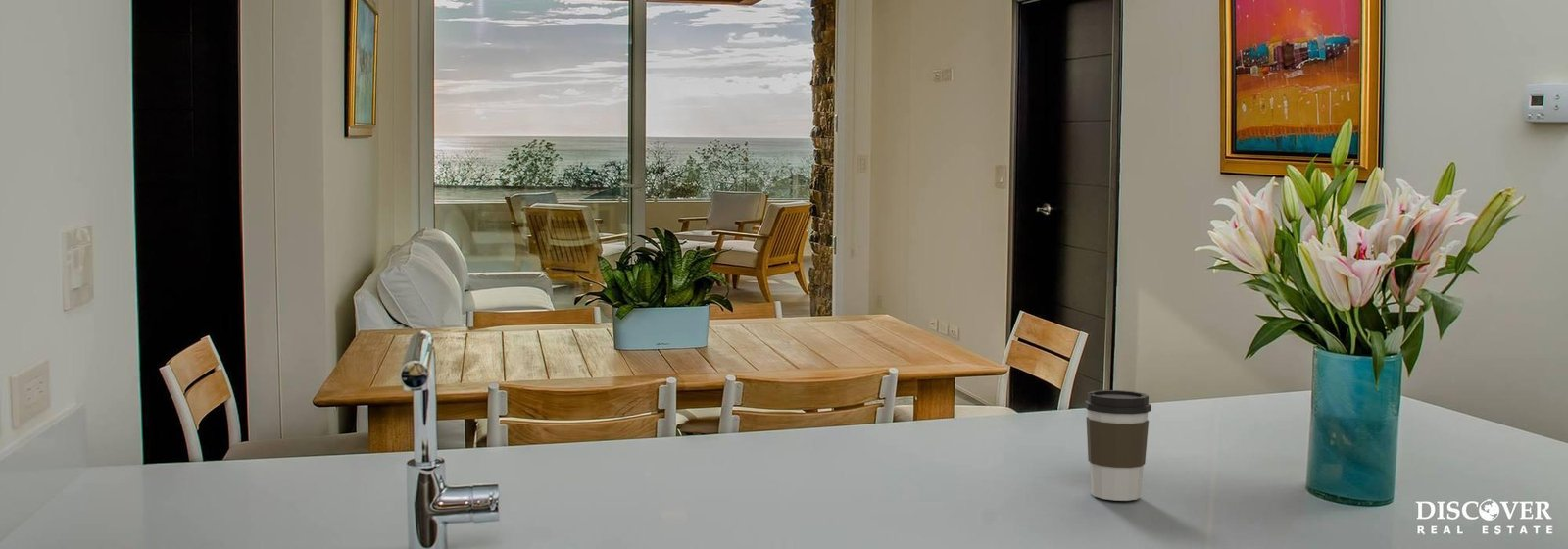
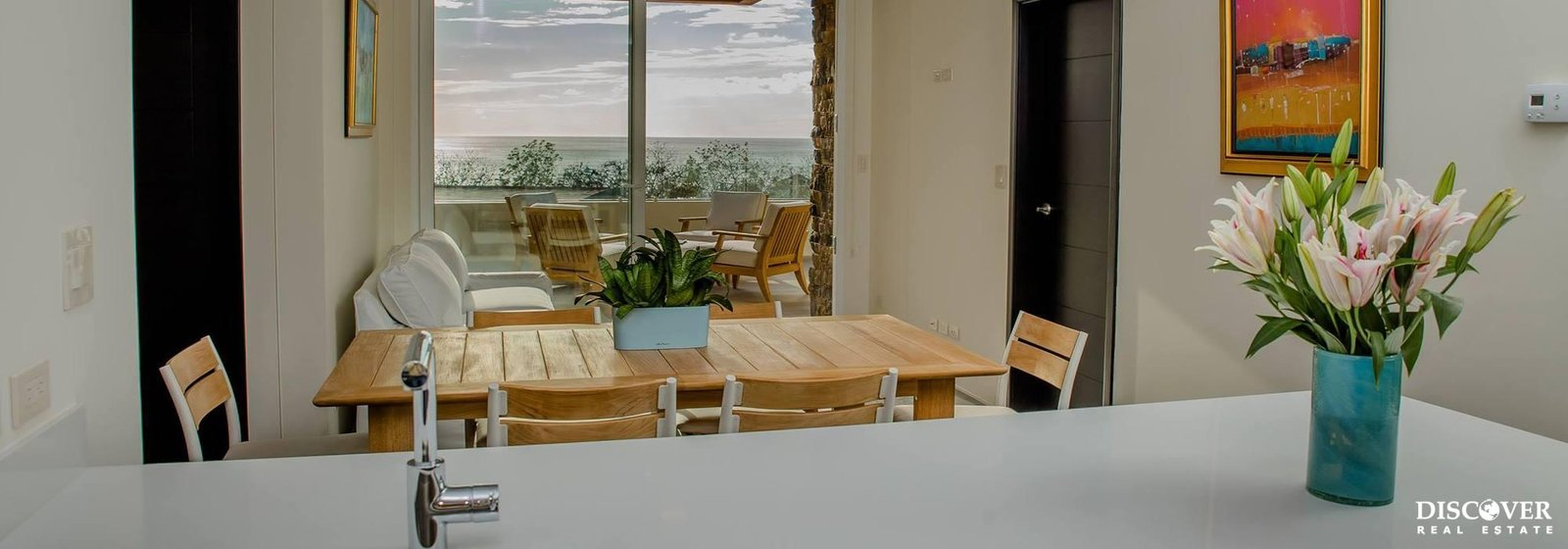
- coffee cup (1116, 444)
